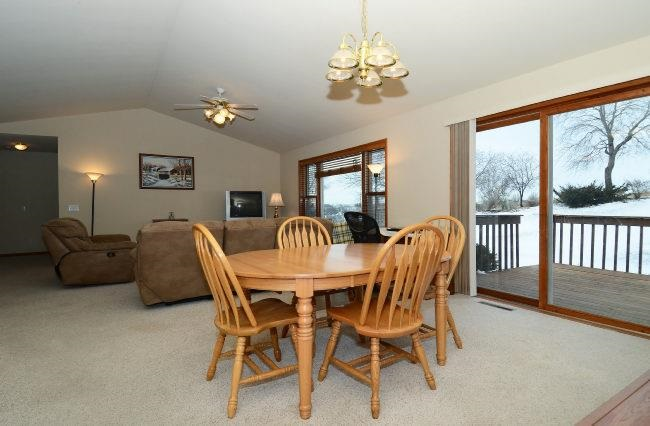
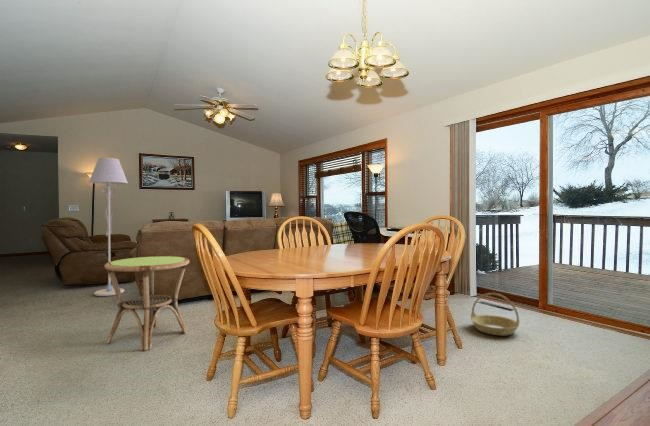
+ side table (149, 298)
+ basket (494, 315)
+ floor lamp (109, 226)
